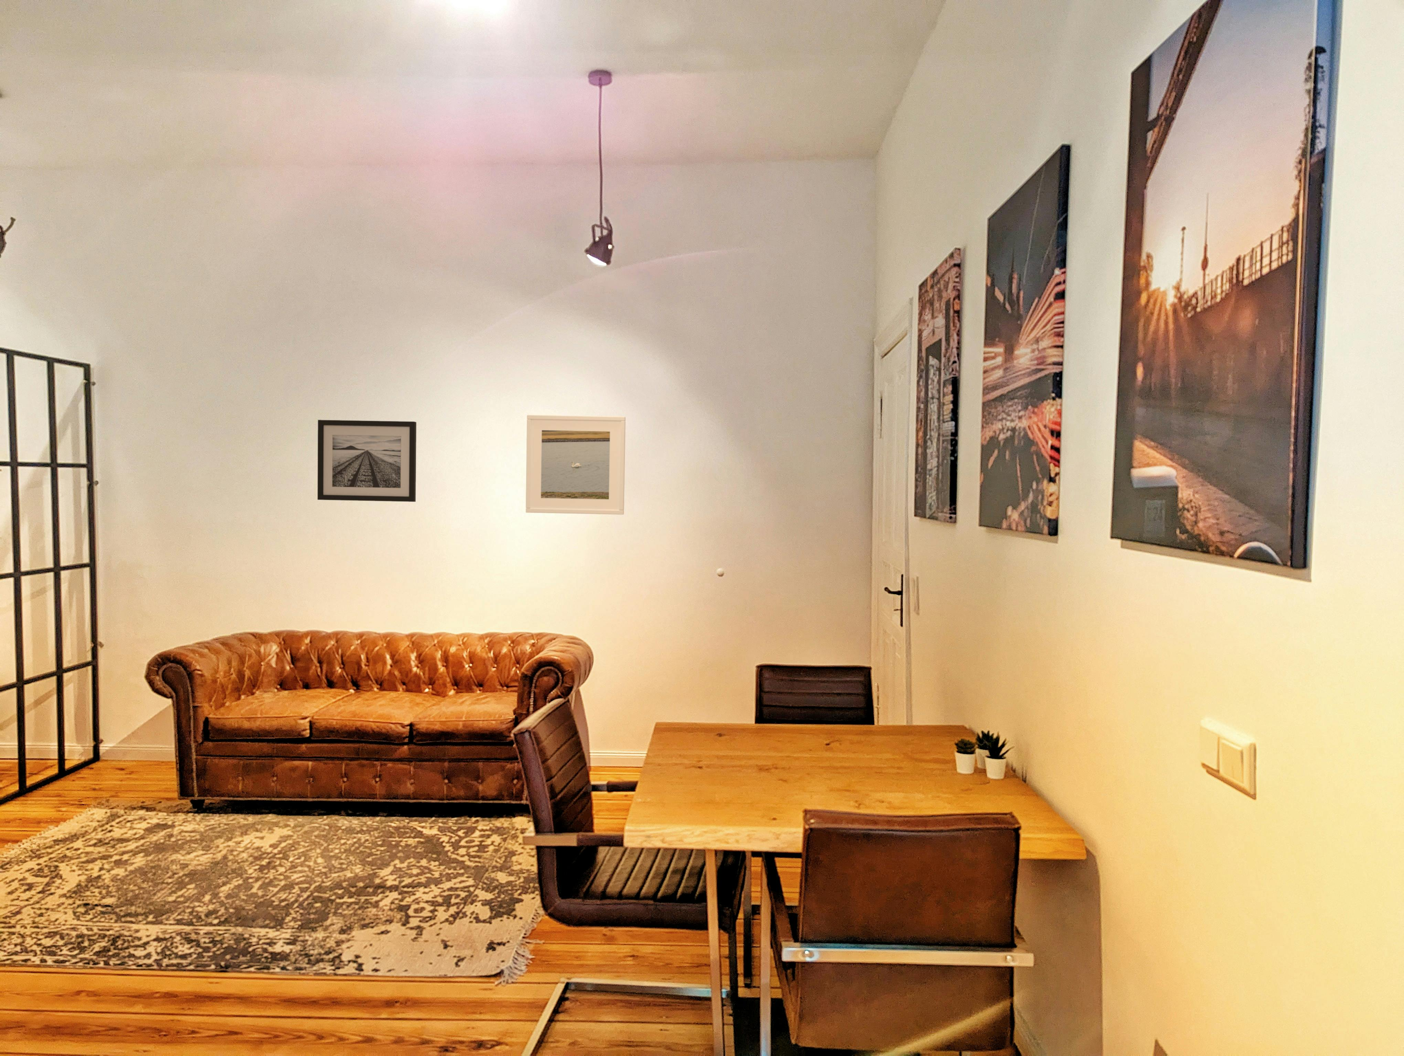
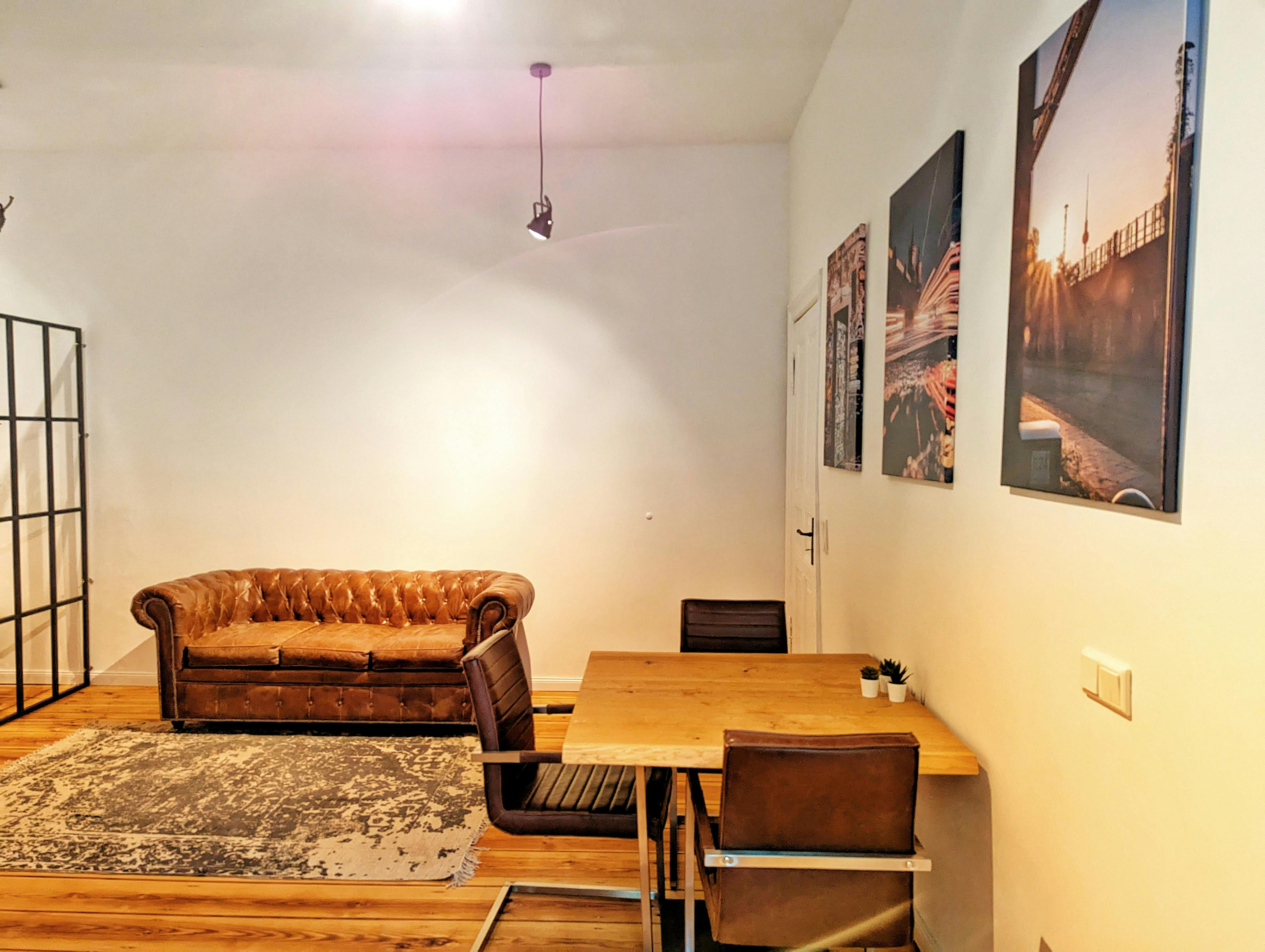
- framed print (575, 465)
- wall art (367, 460)
